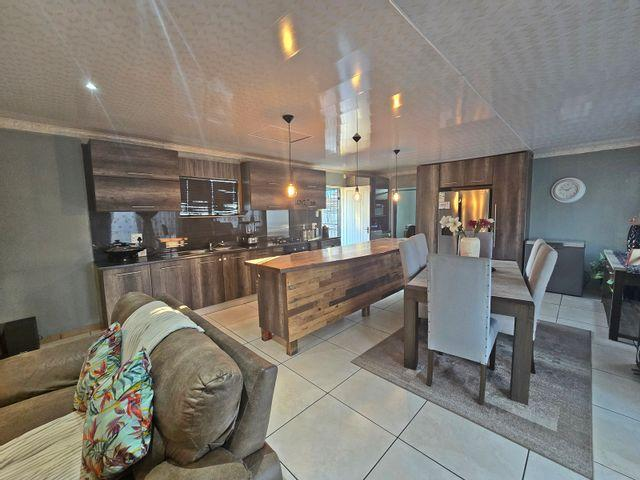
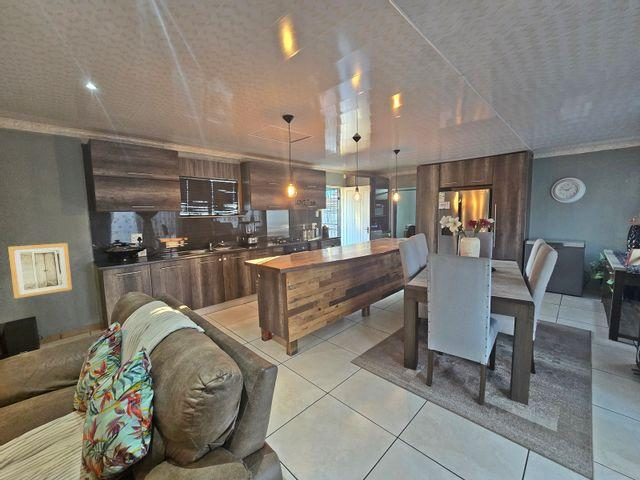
+ wall art (42, 269)
